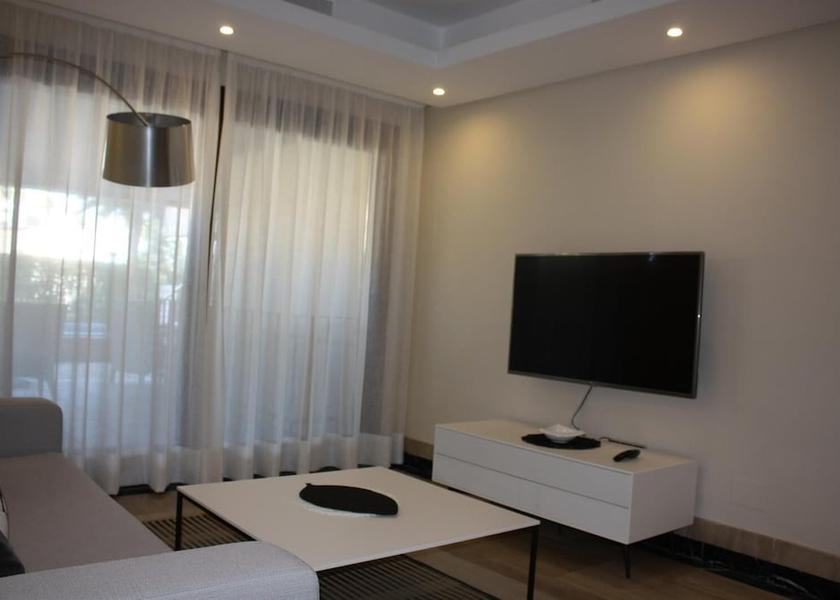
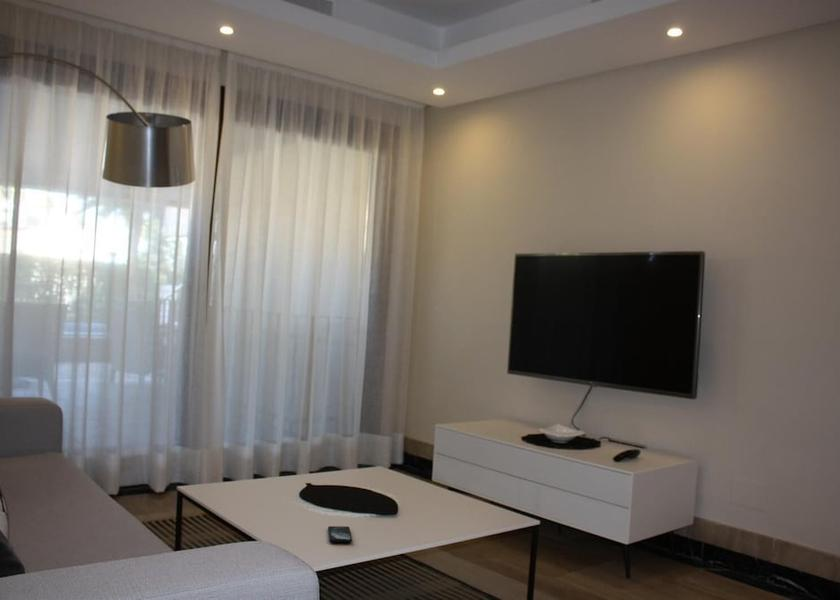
+ smartphone (339, 534)
